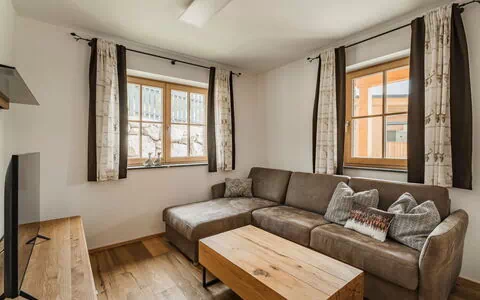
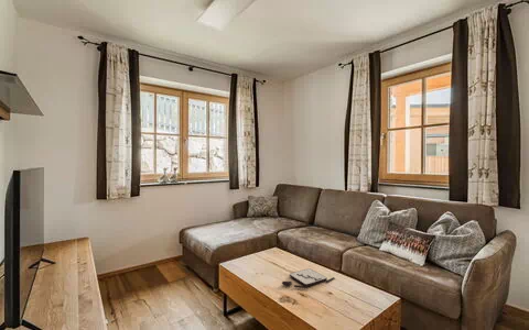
+ board game (304, 277)
